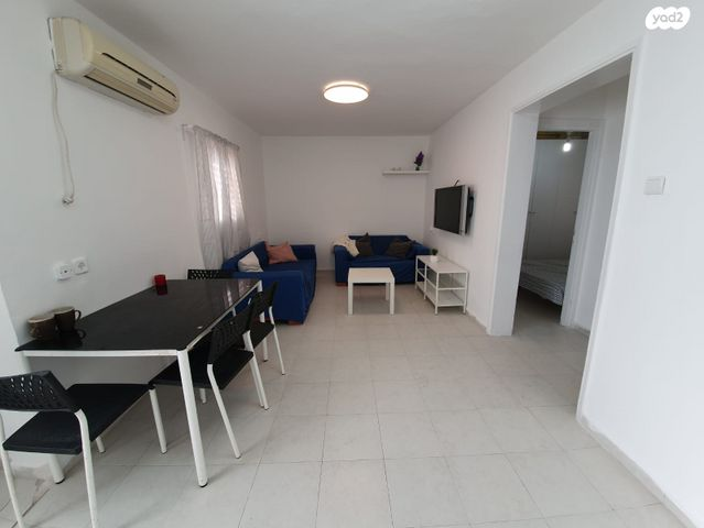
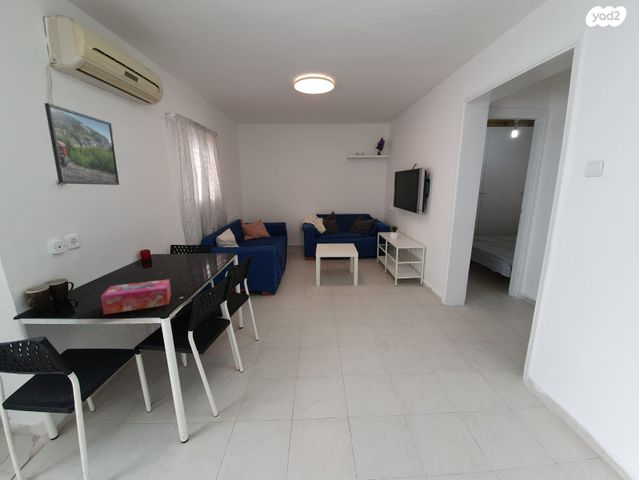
+ tissue box (139, 295)
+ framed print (87, 150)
